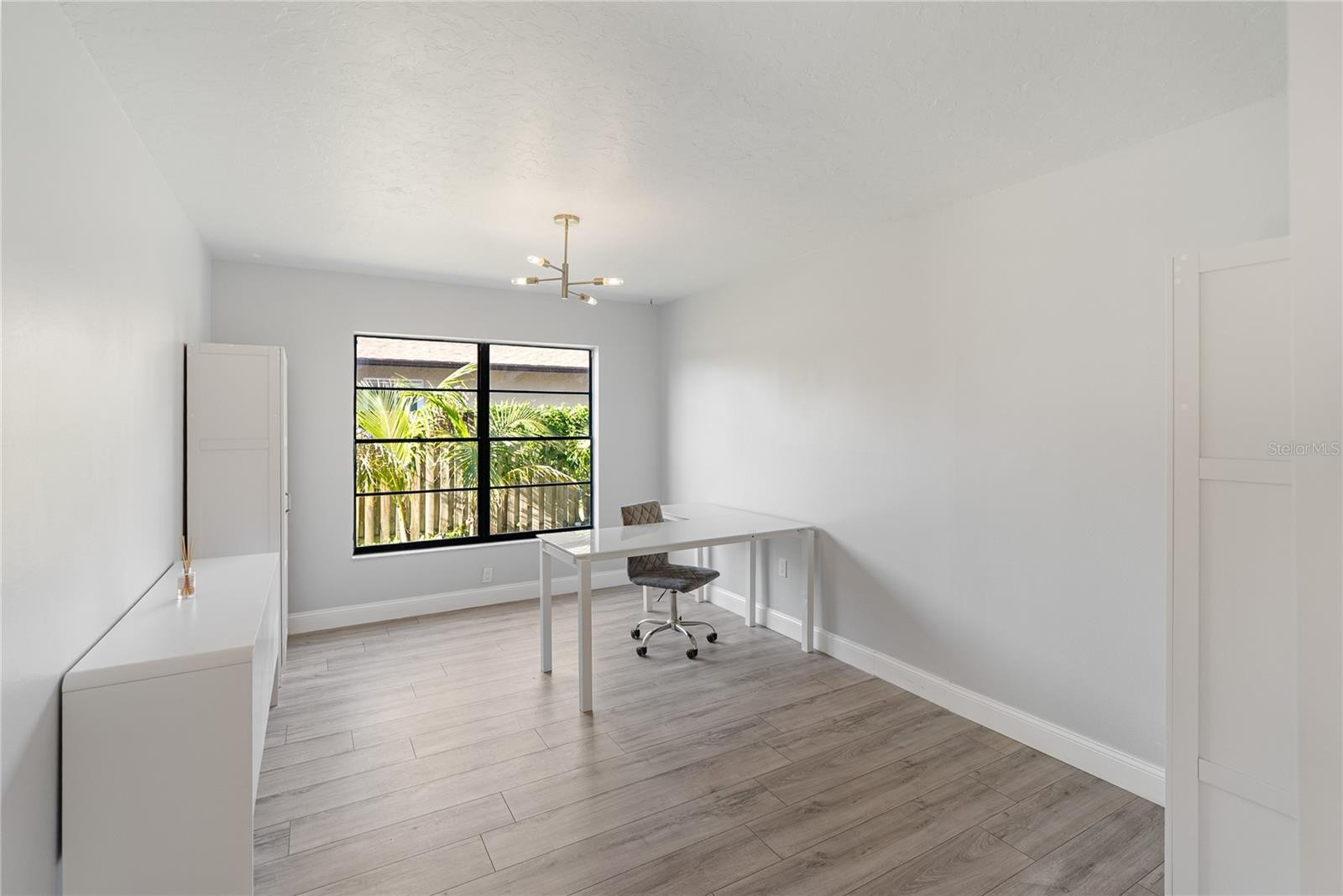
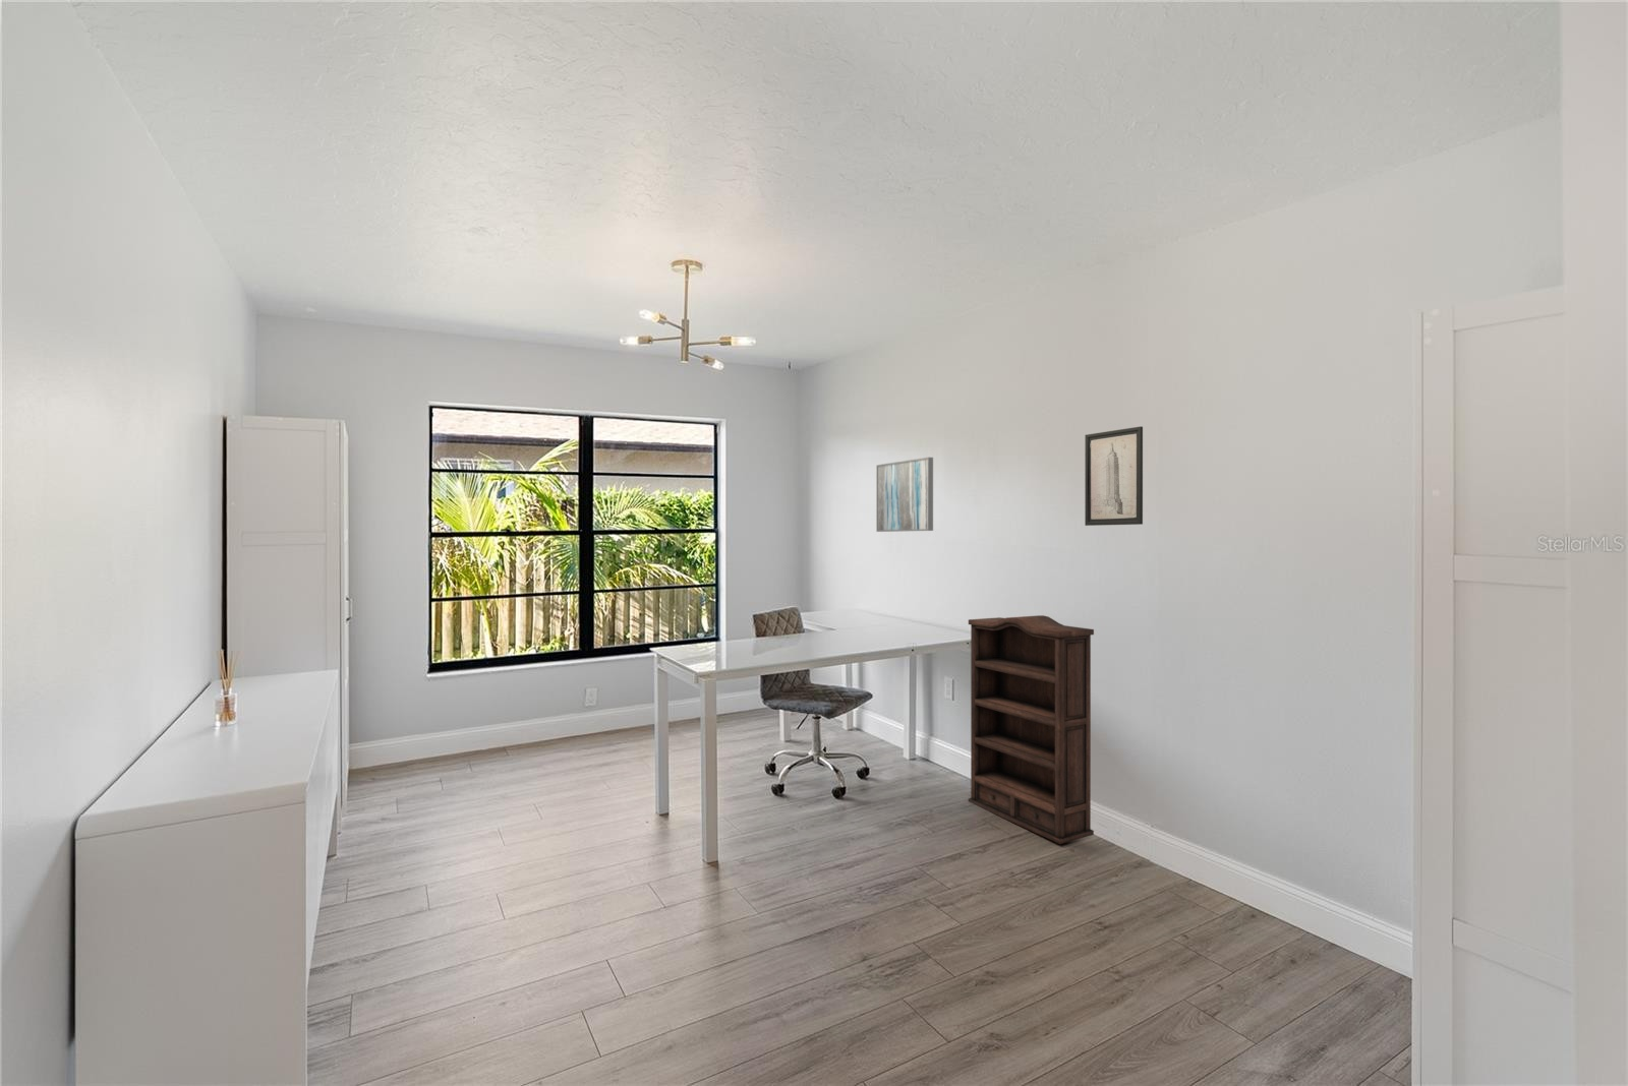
+ bookshelf (1027, 716)
+ wall art (903, 496)
+ wall art (1112, 478)
